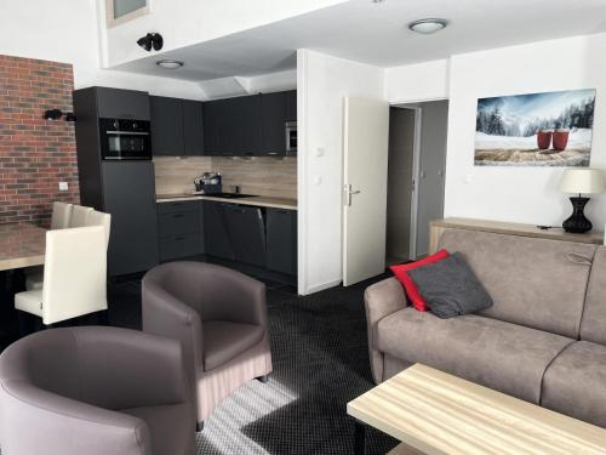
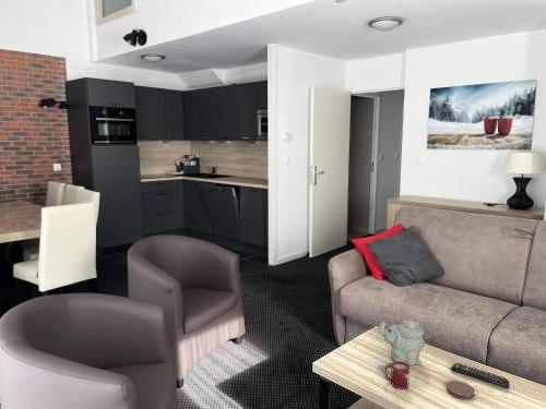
+ cup (395, 373)
+ coaster (460, 389)
+ remote control (478, 374)
+ teapot (401, 338)
